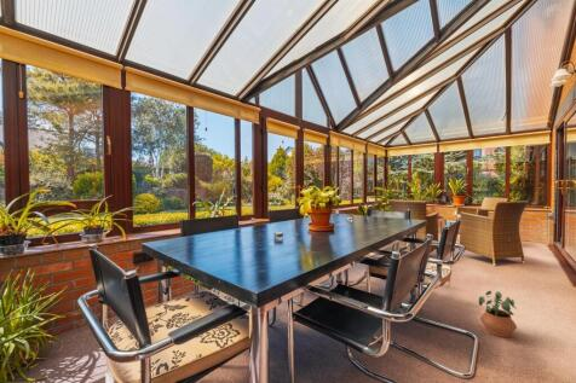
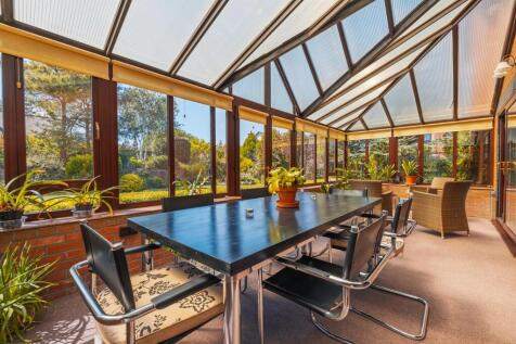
- potted plant (497, 311)
